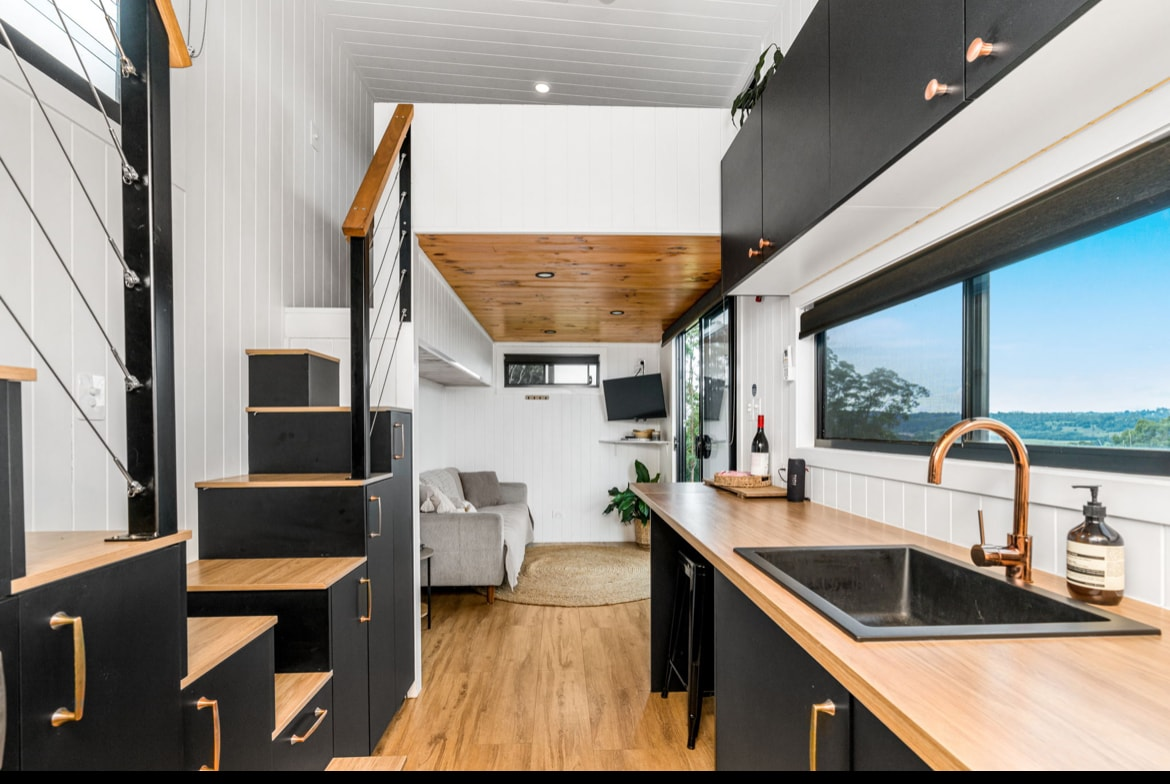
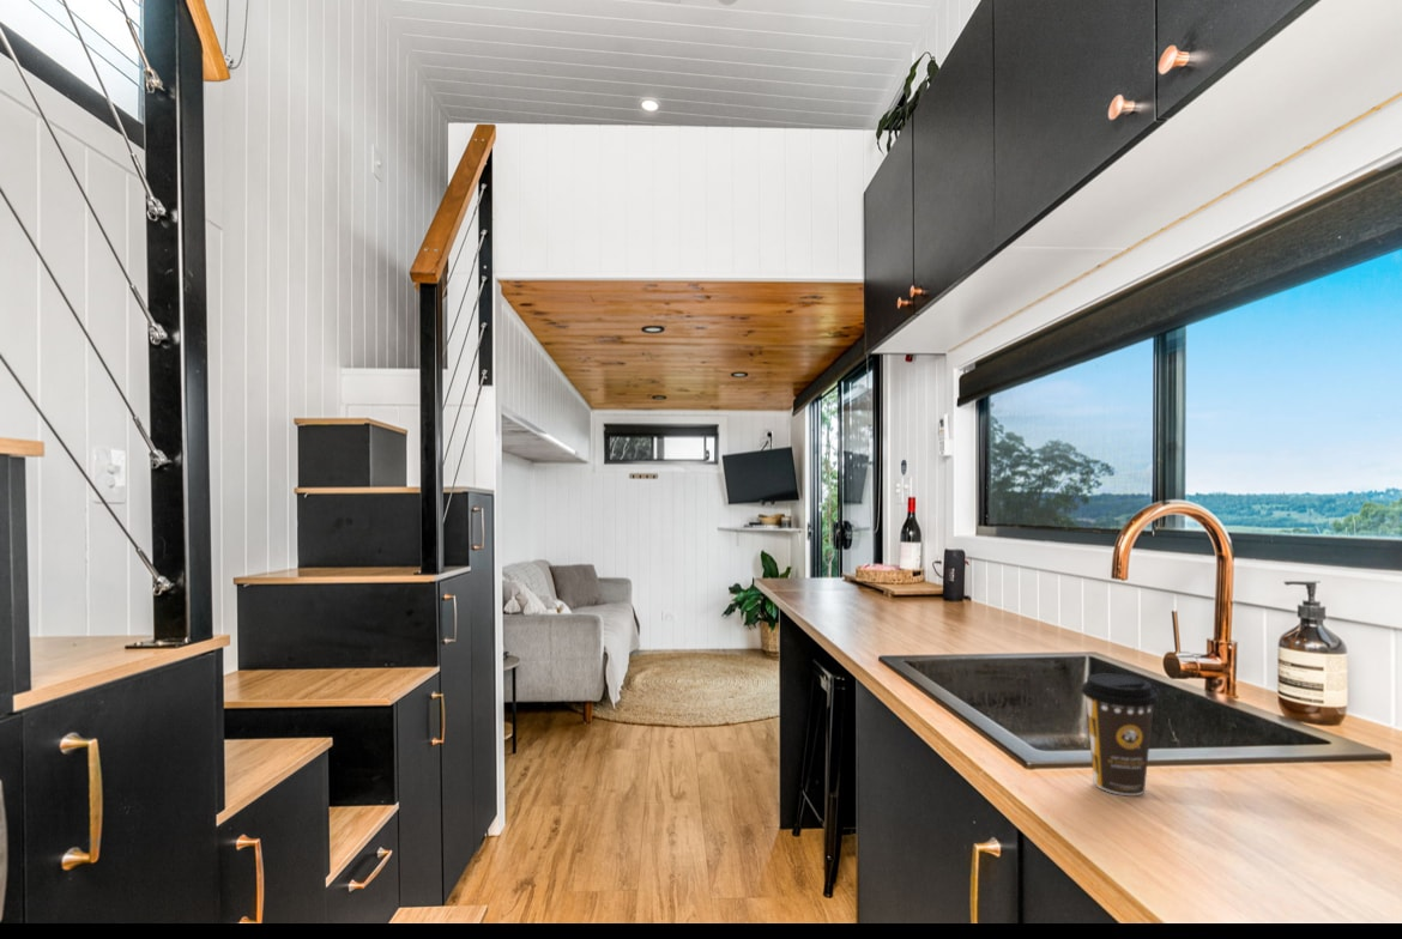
+ coffee cup (1118, 733)
